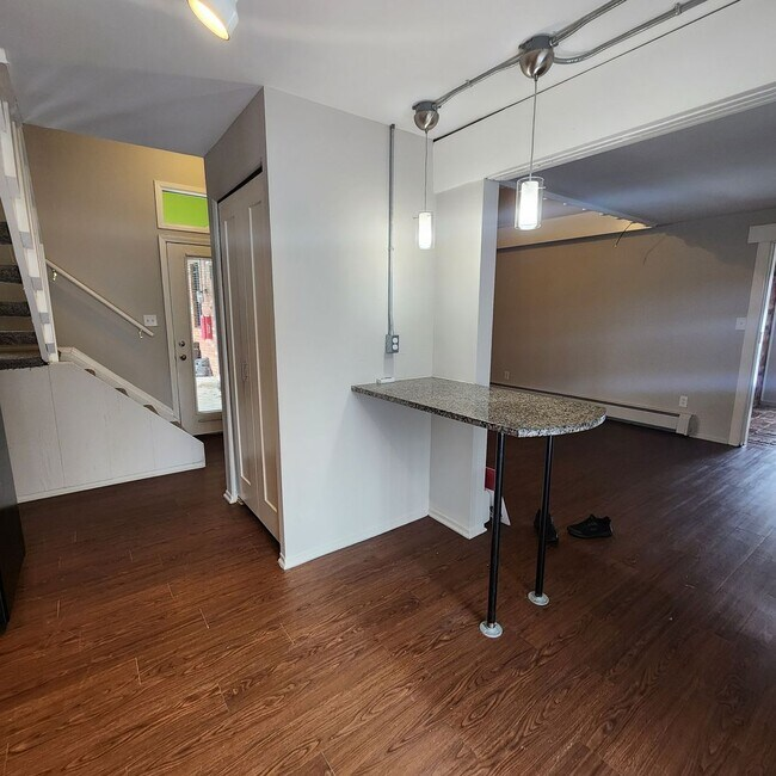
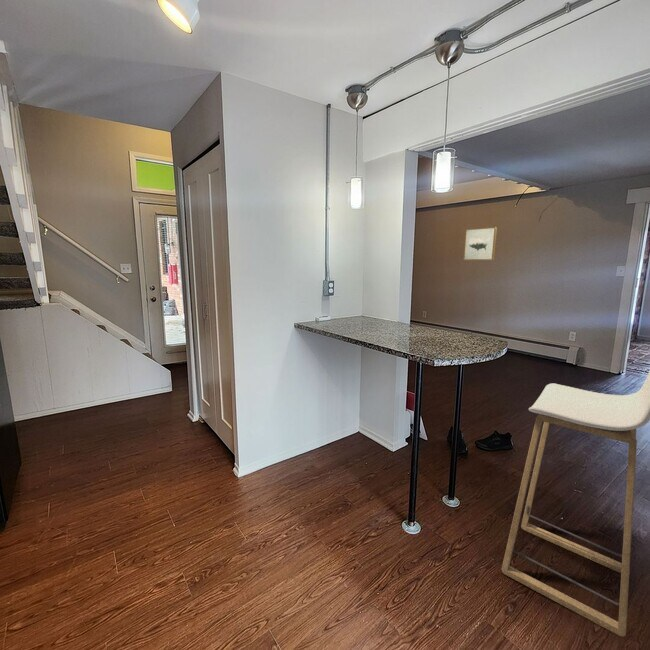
+ wall art (479, 244)
+ bar stool (586, 432)
